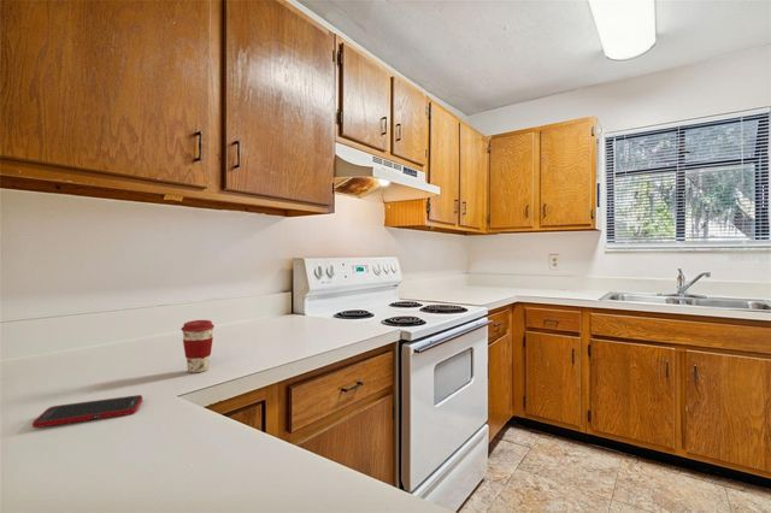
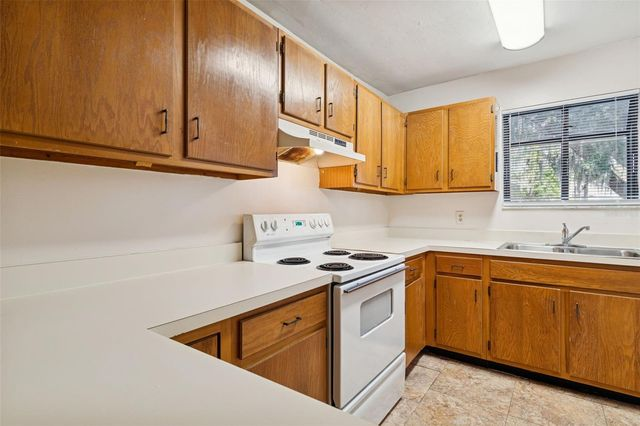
- coffee cup (198, 346)
- cell phone (92, 409)
